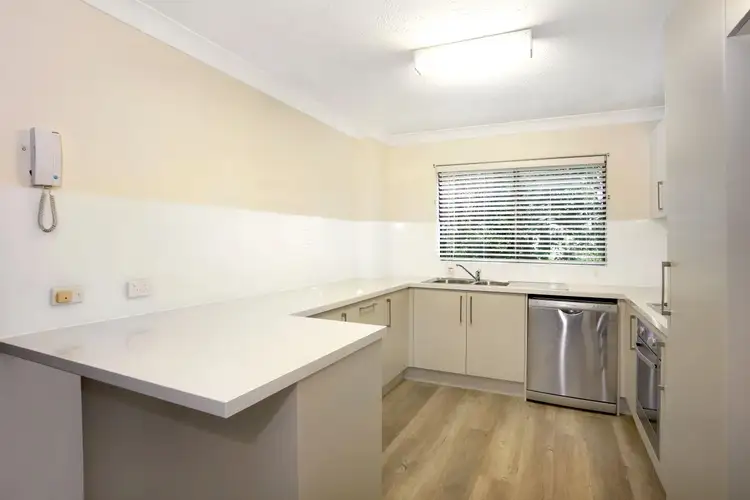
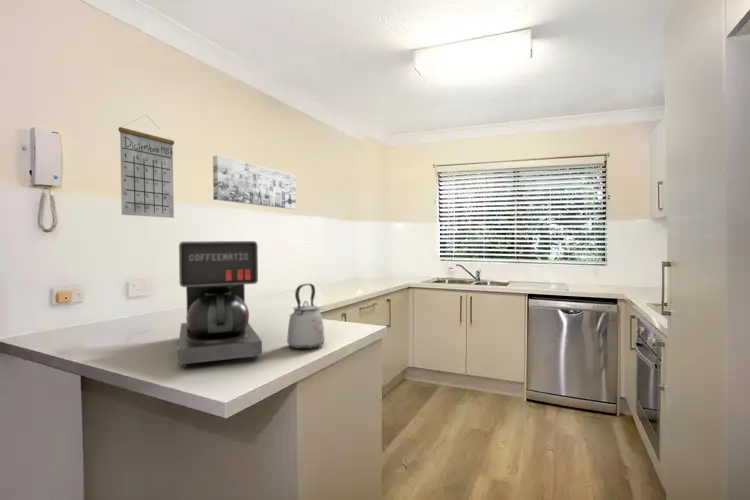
+ wall art (259, 185)
+ coffee maker (216, 295)
+ calendar (148, 165)
+ kettle (309, 314)
